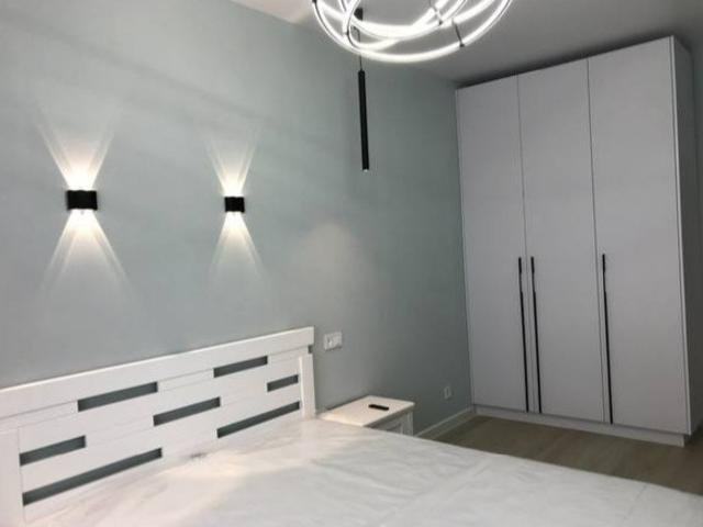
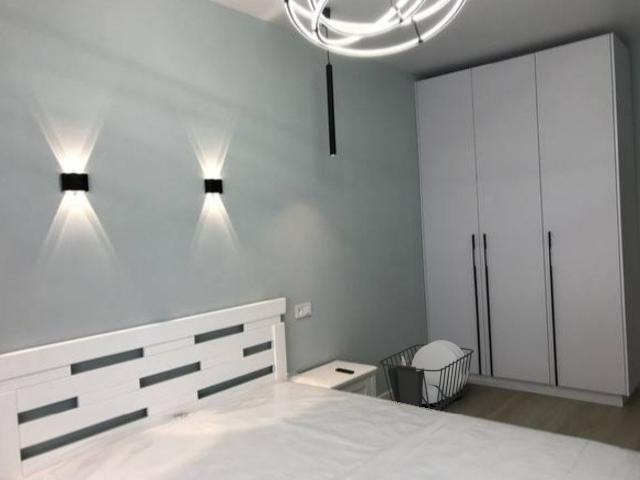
+ dish rack (427, 374)
